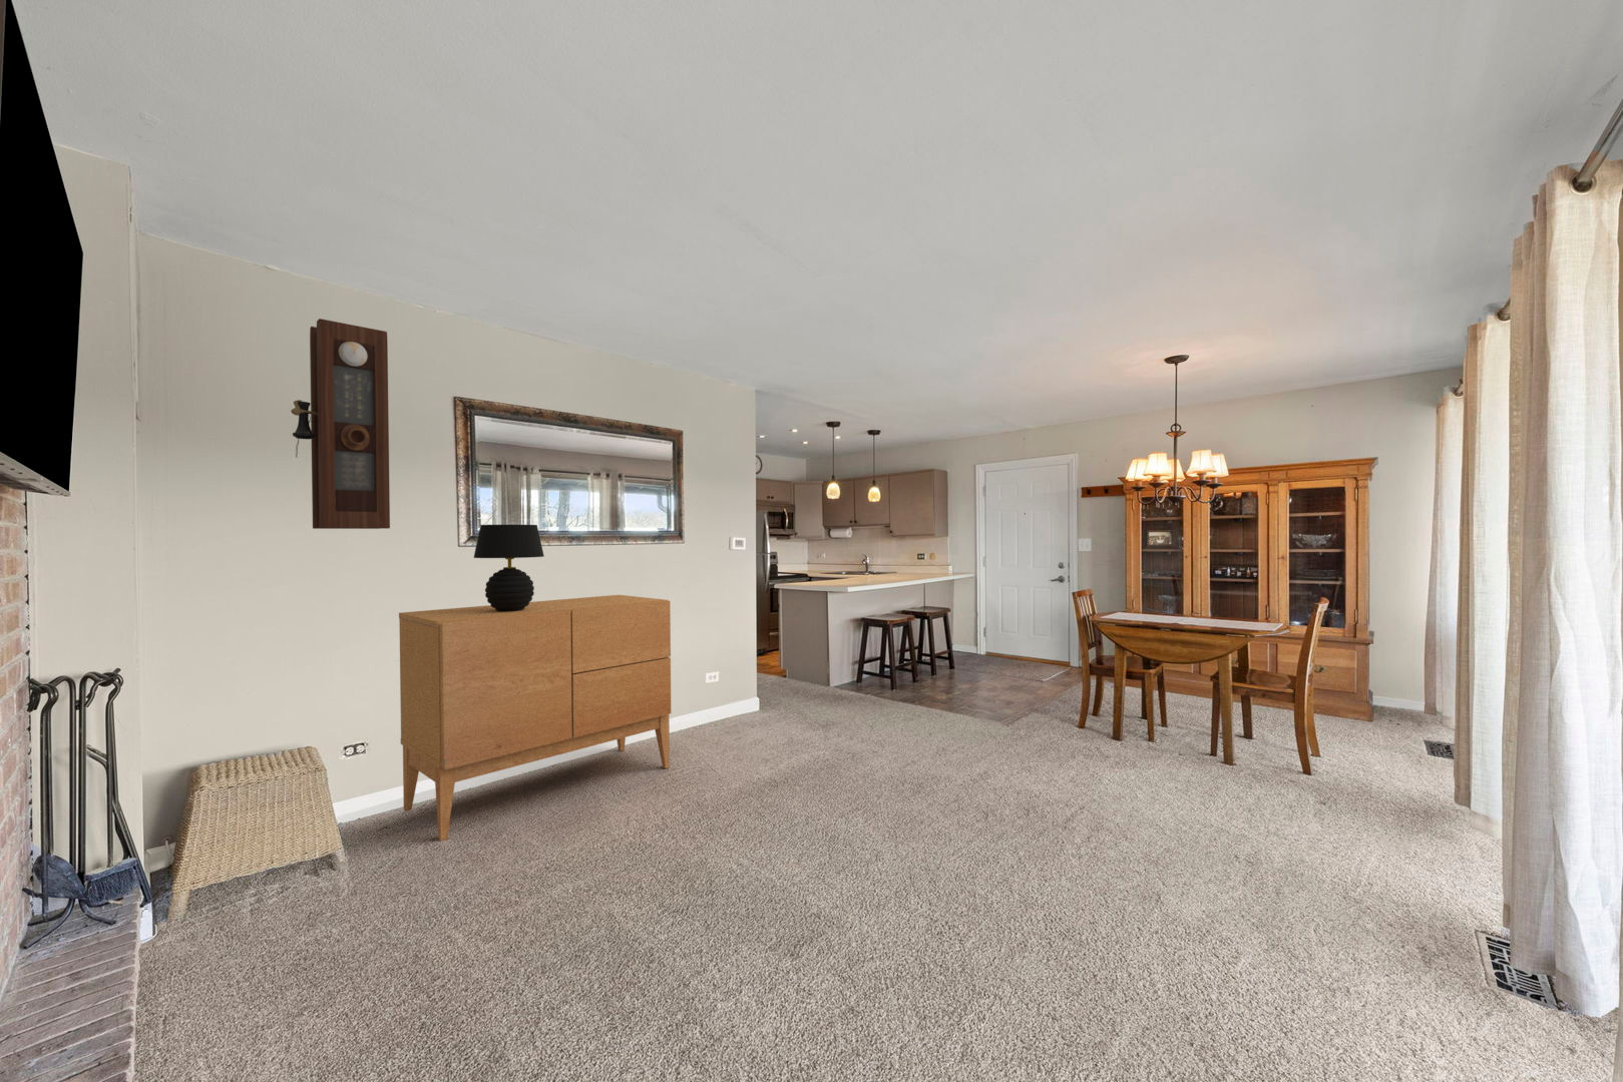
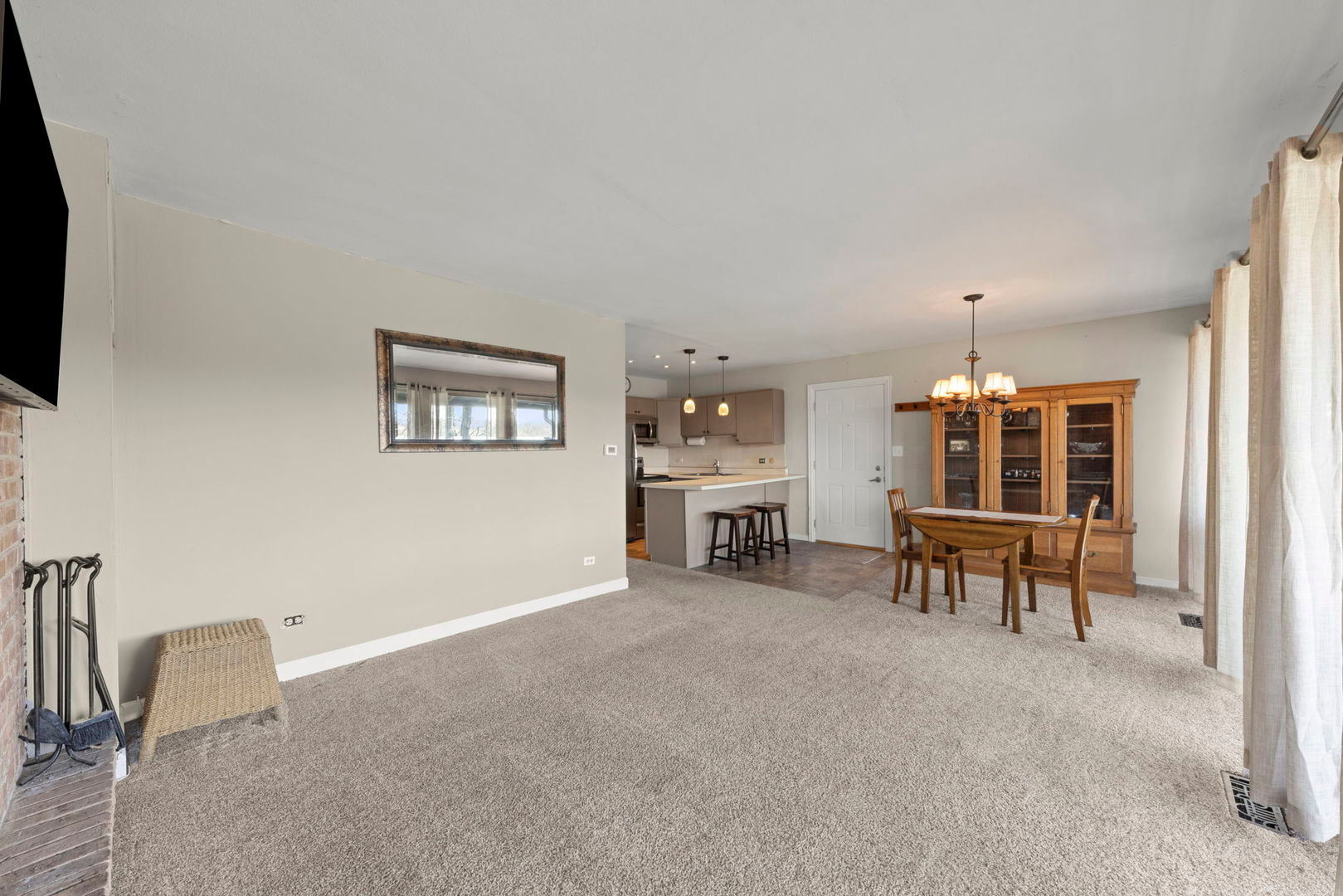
- sideboard (546, 697)
- table lamp (509, 568)
- pendulum clock (340, 426)
